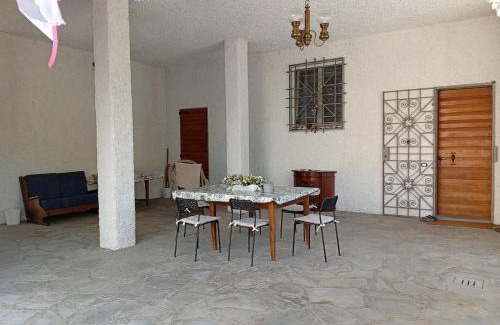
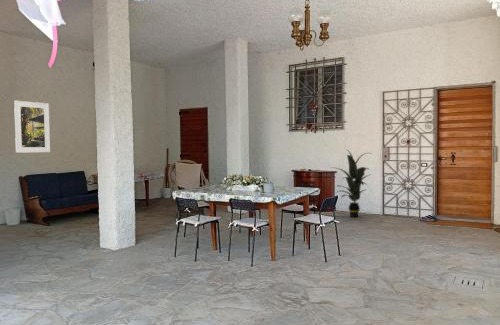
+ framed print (32, 127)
+ indoor plant (352, 182)
